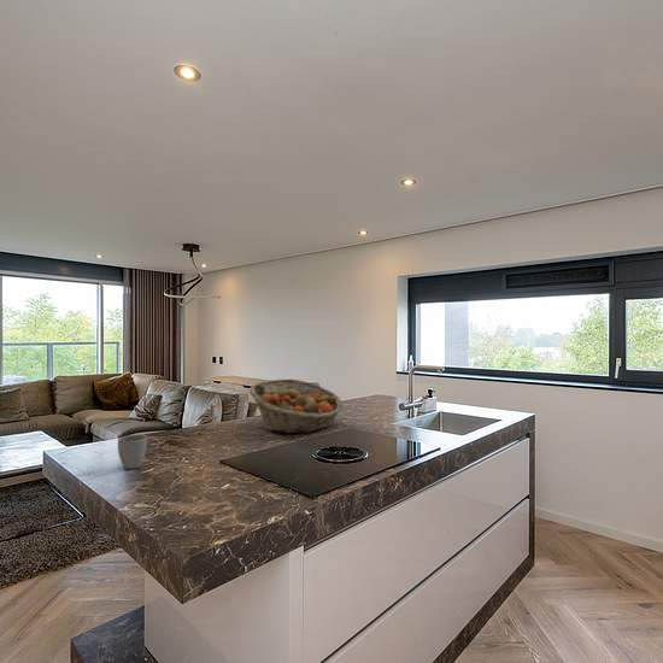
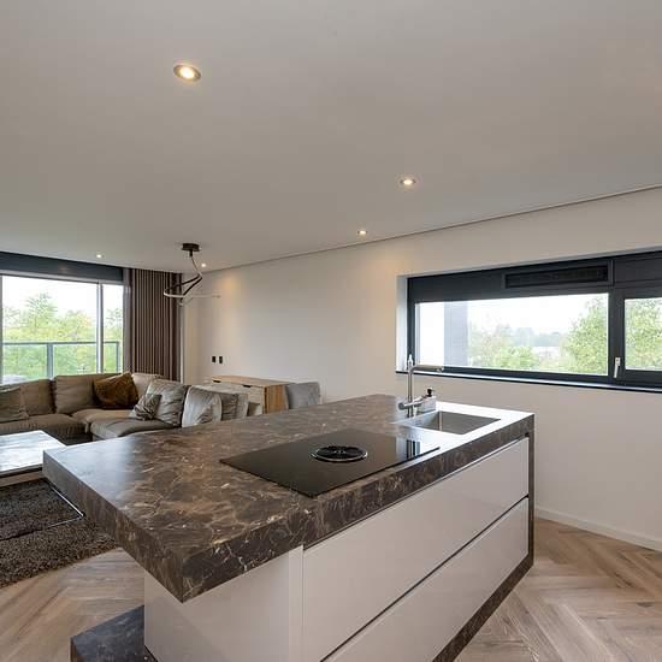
- fruit basket (297, 404)
- mug (130, 451)
